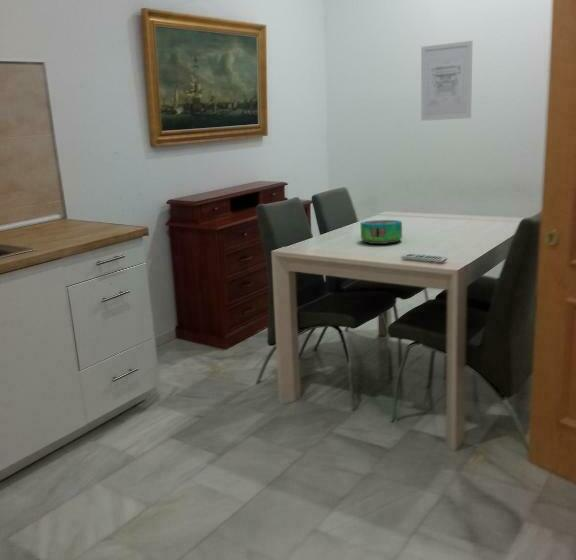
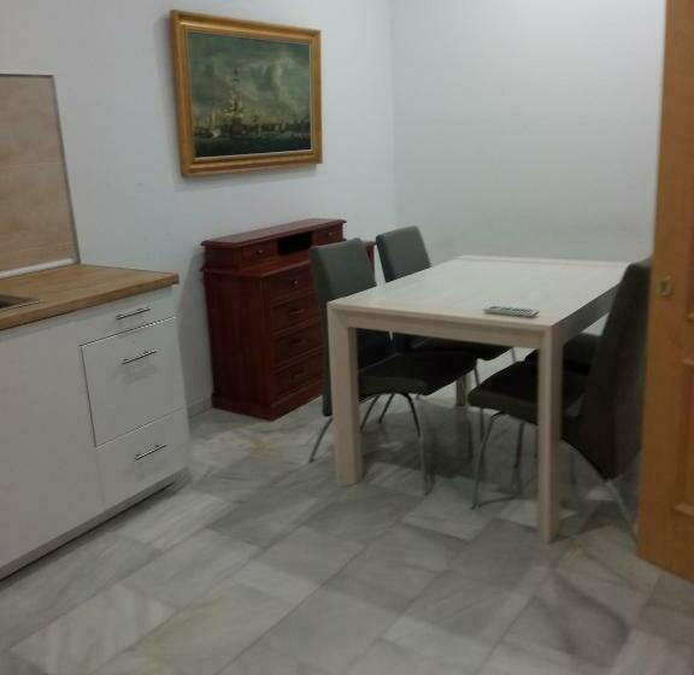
- wall art (445, 82)
- decorative bowl (381, 231)
